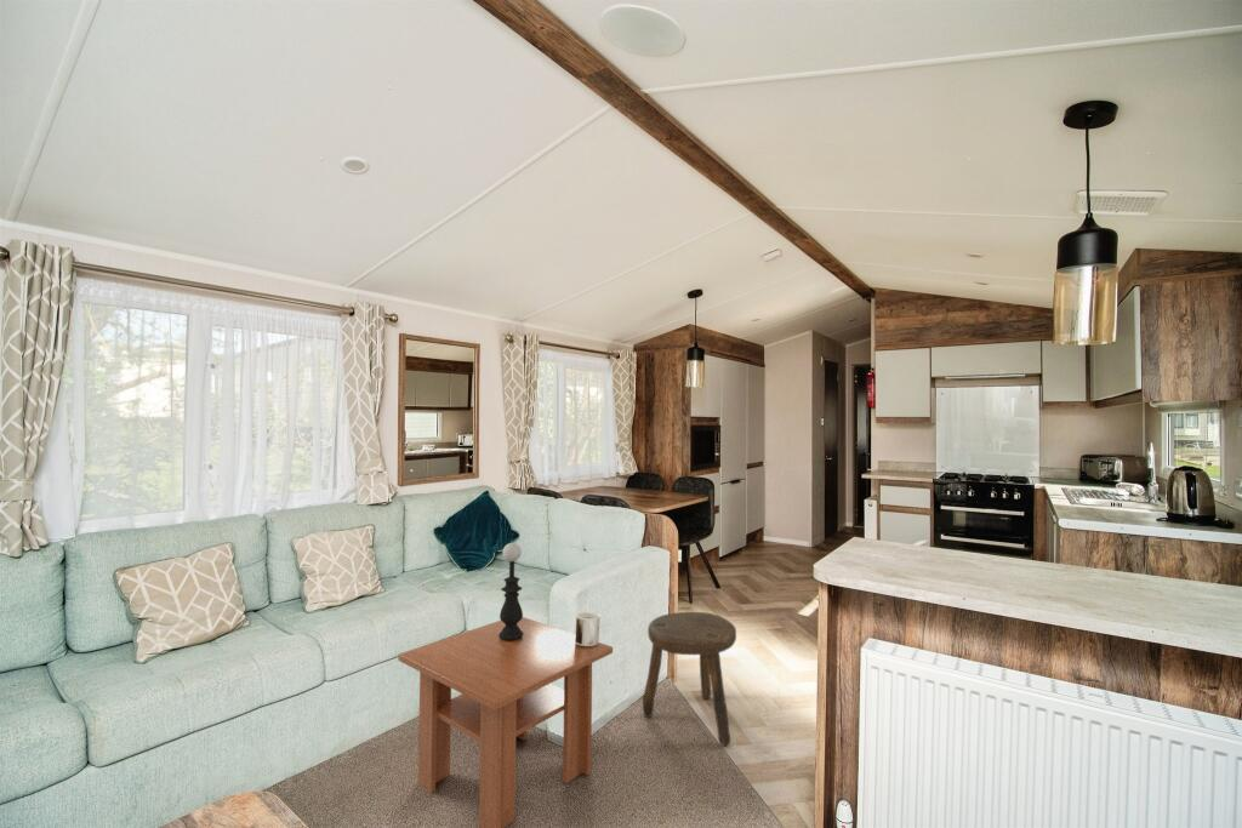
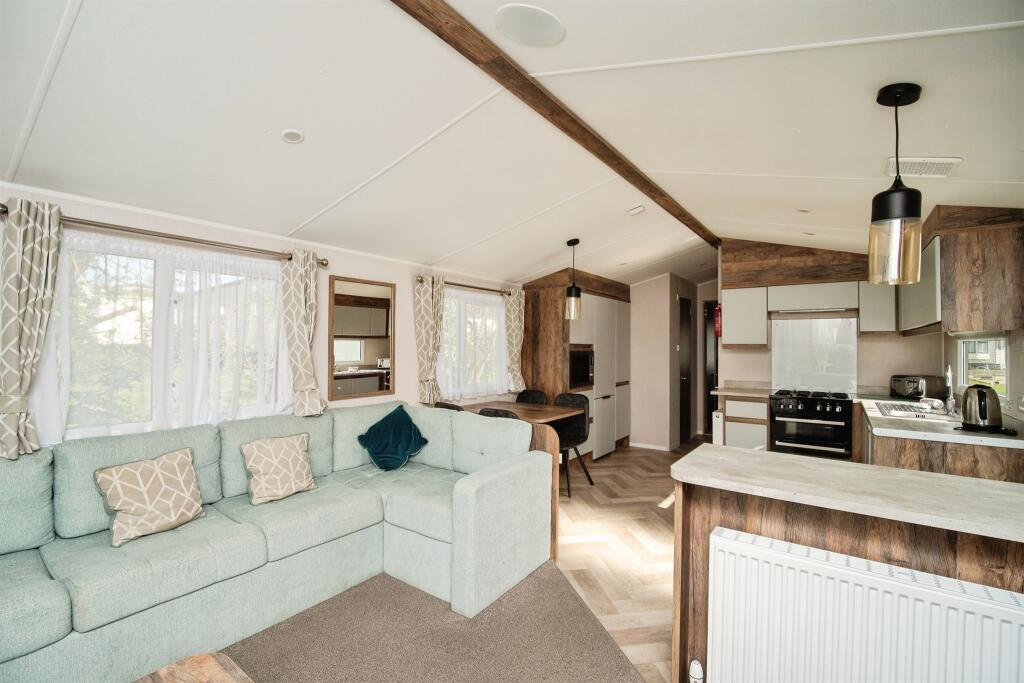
- mug (586, 630)
- table lamp (511, 589)
- coffee table (506, 714)
- stool (700, 673)
